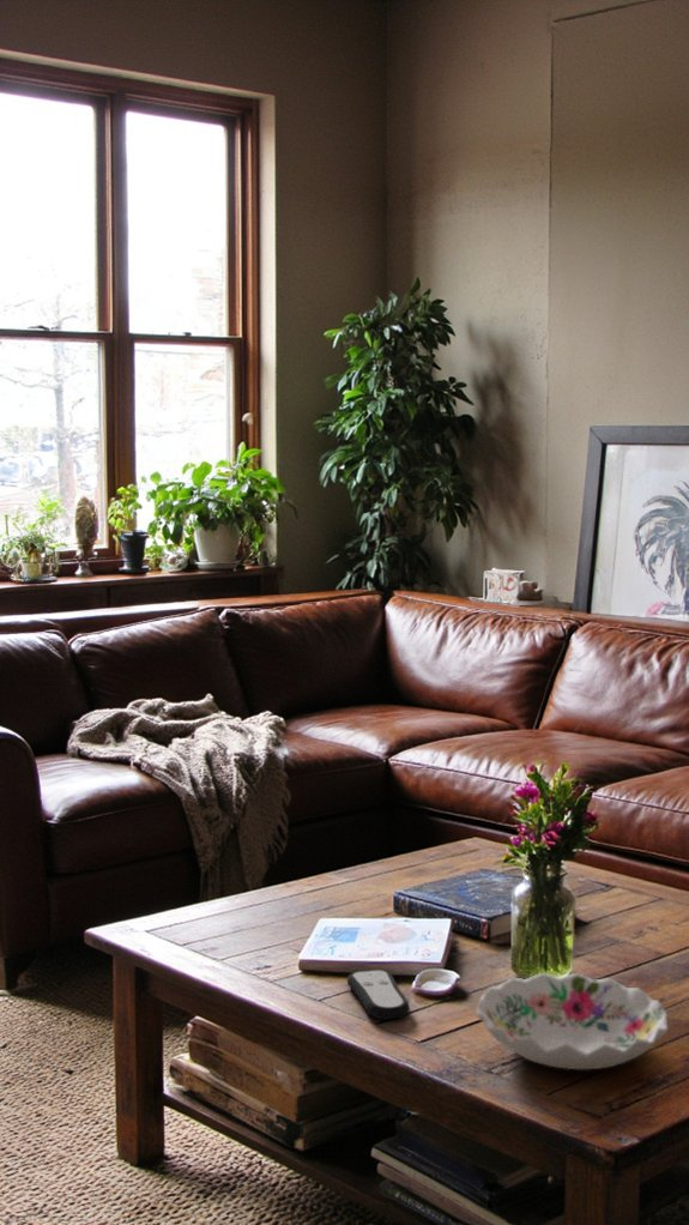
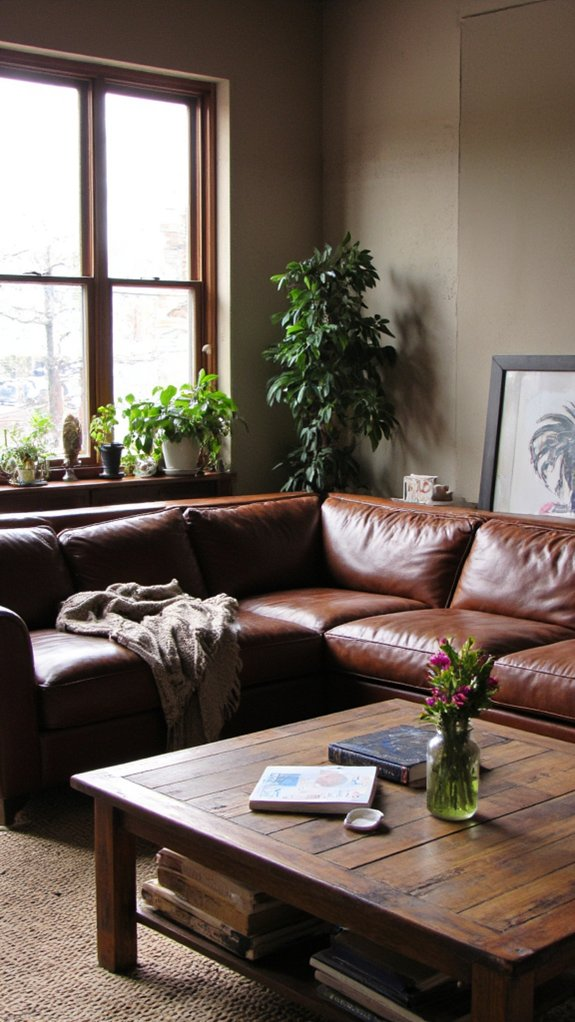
- remote control (379, 992)
- decorative bowl (570, 1027)
